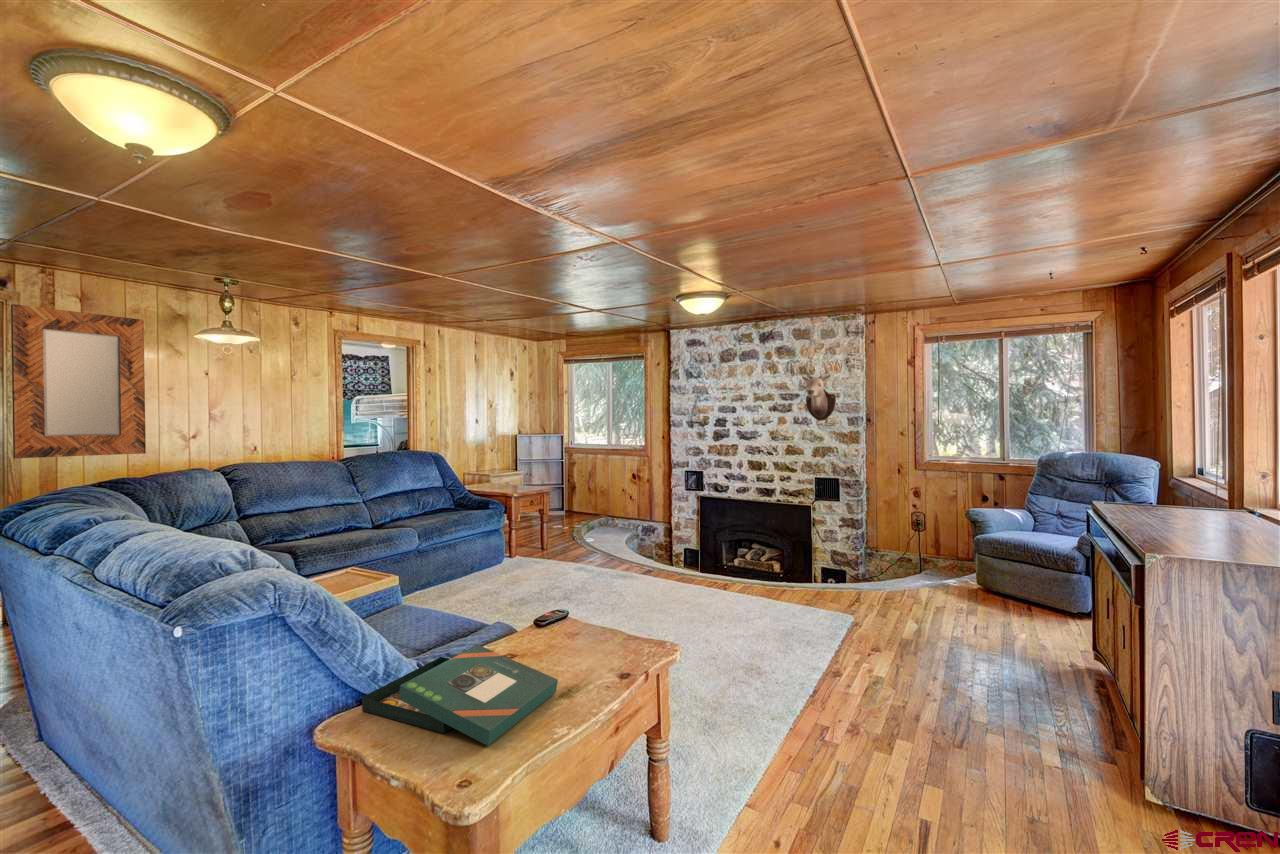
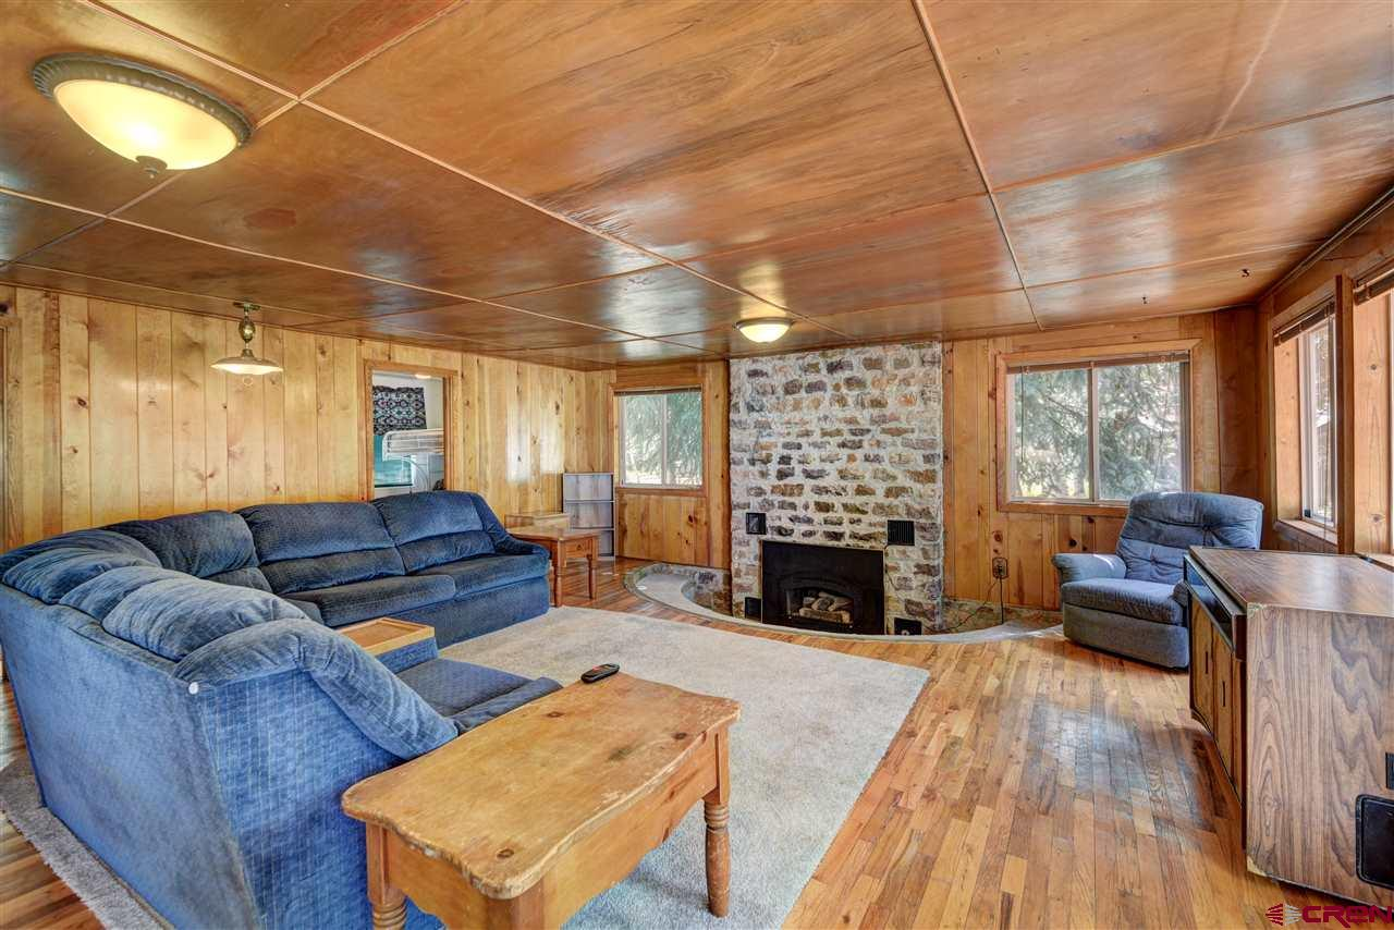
- board game (462, 684)
- mounted trophy (815, 388)
- home mirror (83, 384)
